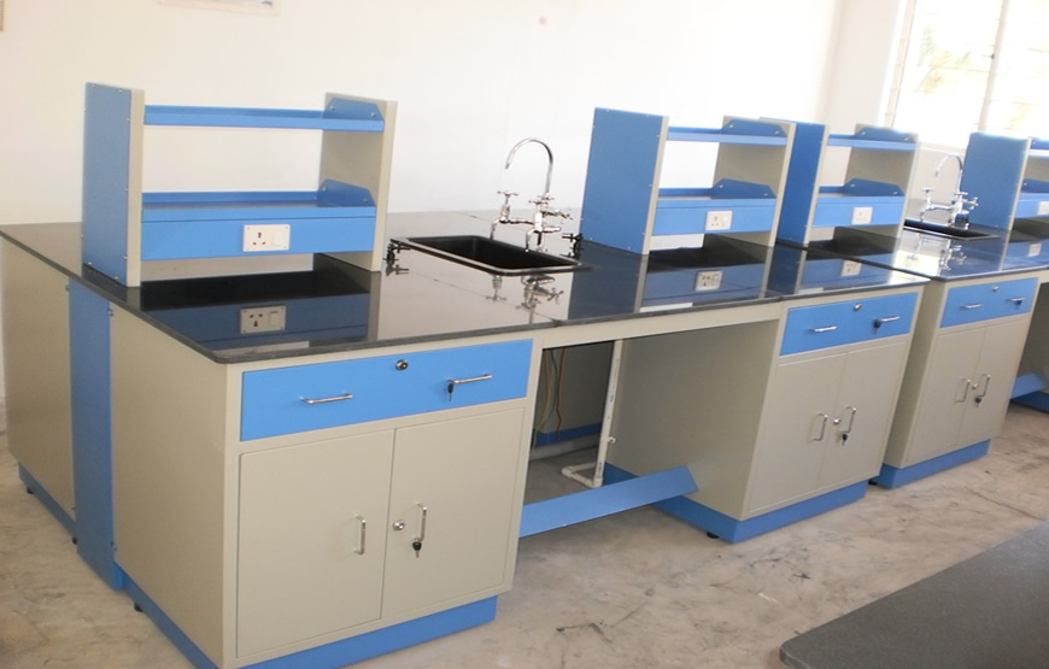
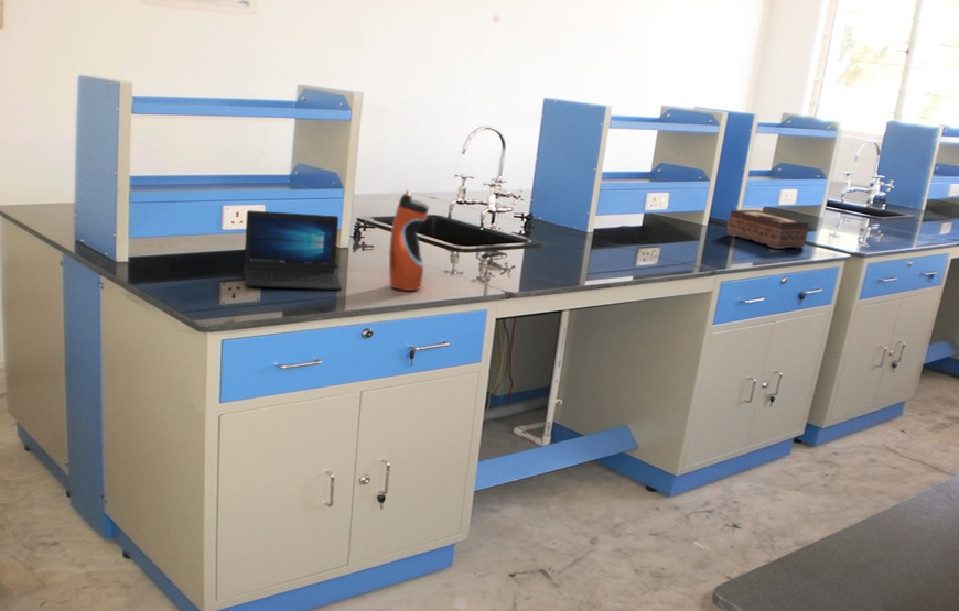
+ water bottle (408, 239)
+ tissue box (766, 228)
+ laptop (293, 250)
